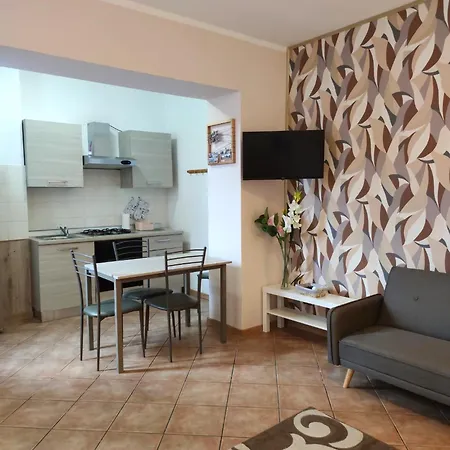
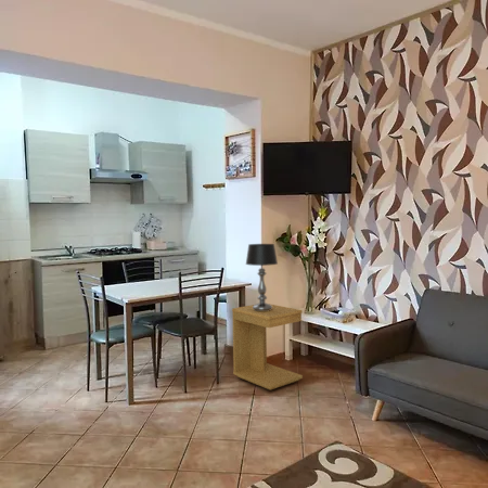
+ table lamp (261, 277)
+ side table (266, 345)
